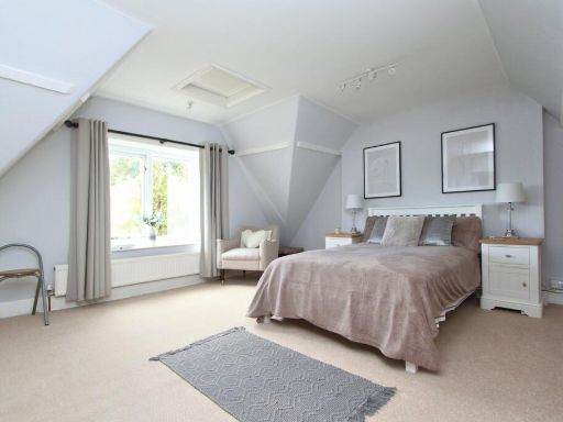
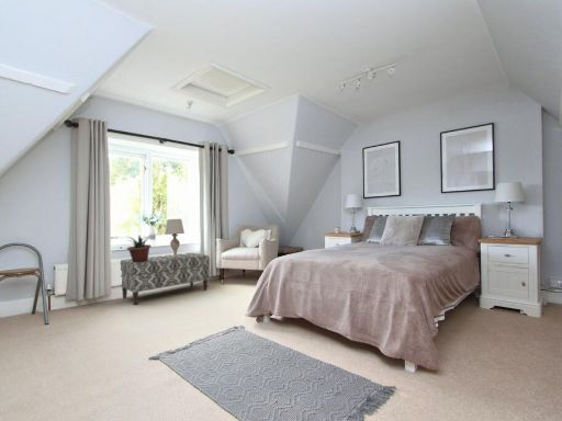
+ potted plant (142, 248)
+ table lamp (175, 238)
+ bench (167, 275)
